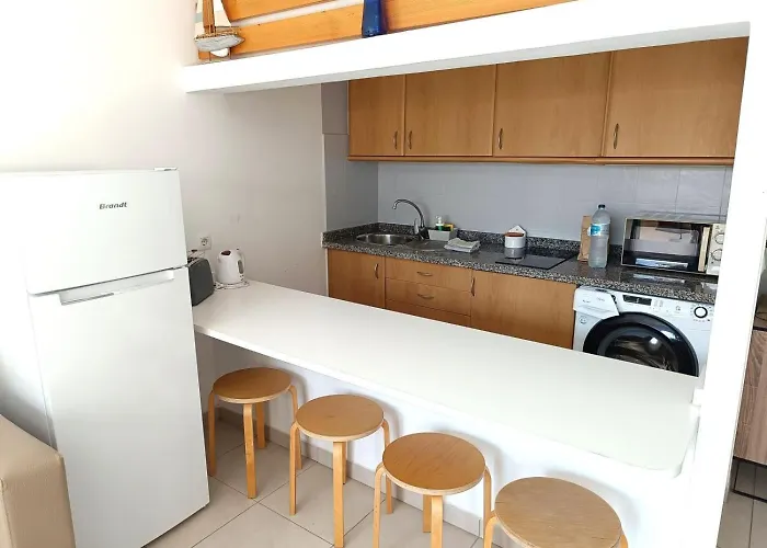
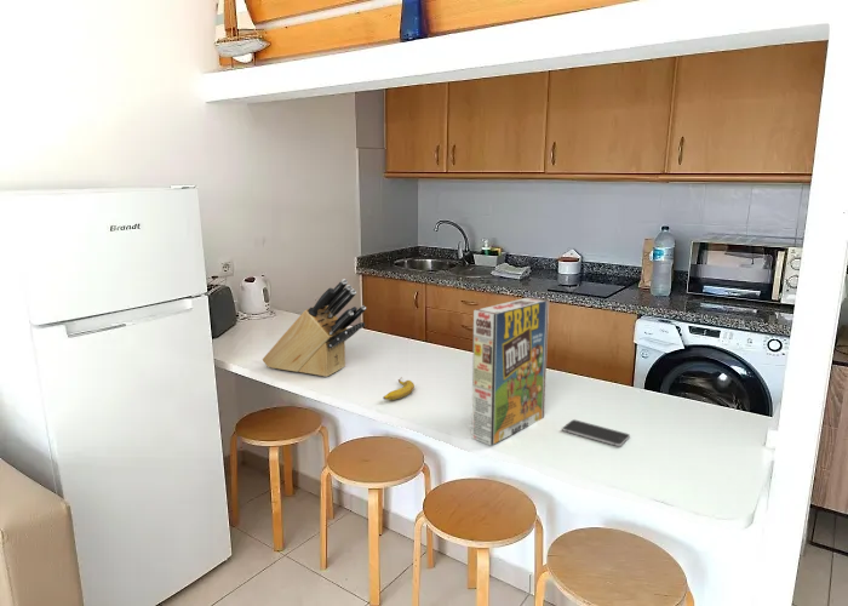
+ smartphone (595, 431)
+ knife block (313, 324)
+ banana (397, 389)
+ cereal box (510, 367)
